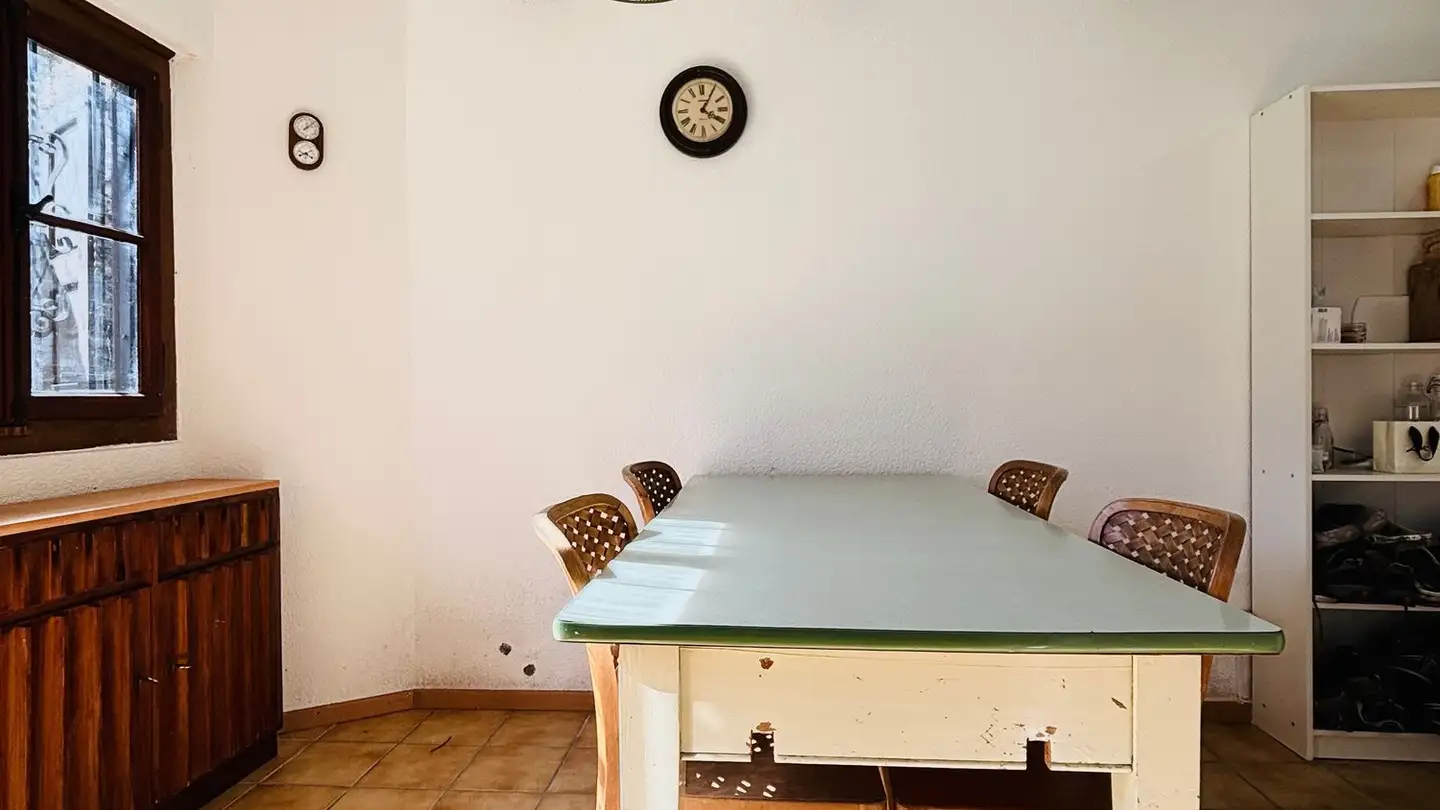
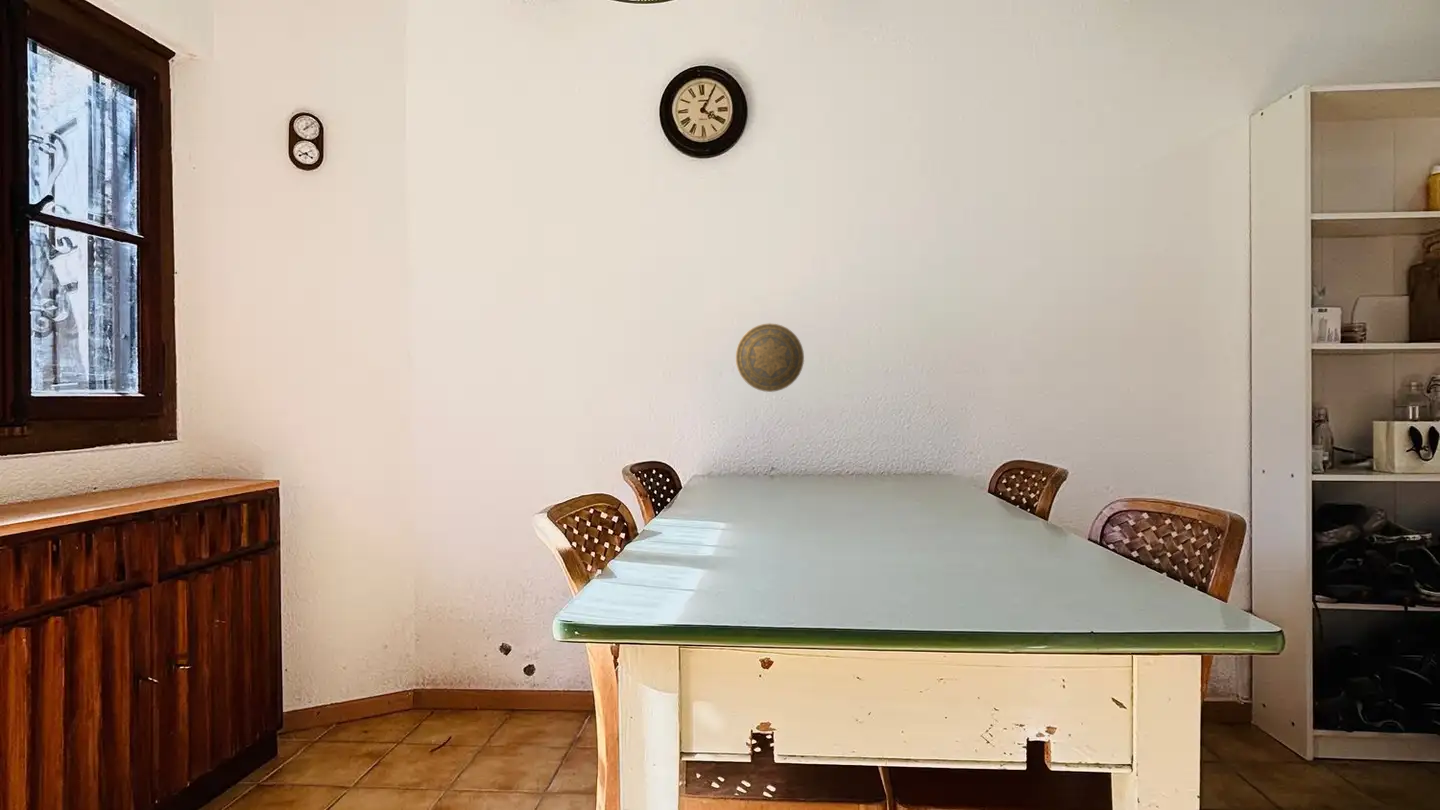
+ decorative plate (770, 357)
